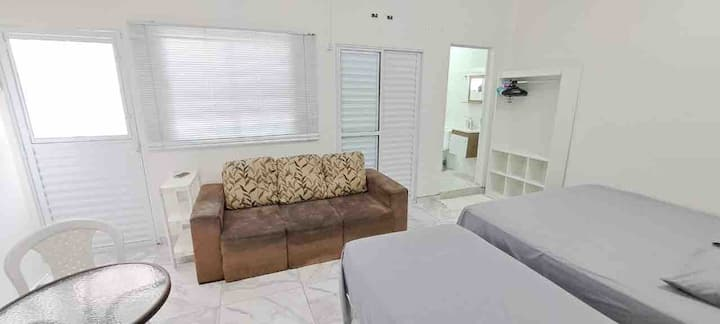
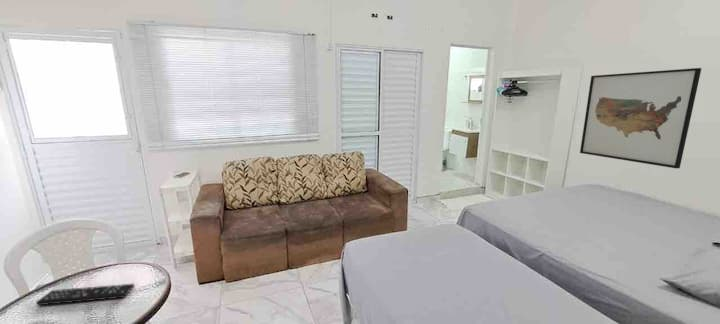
+ wall art (631, 117)
+ remote control (87, 293)
